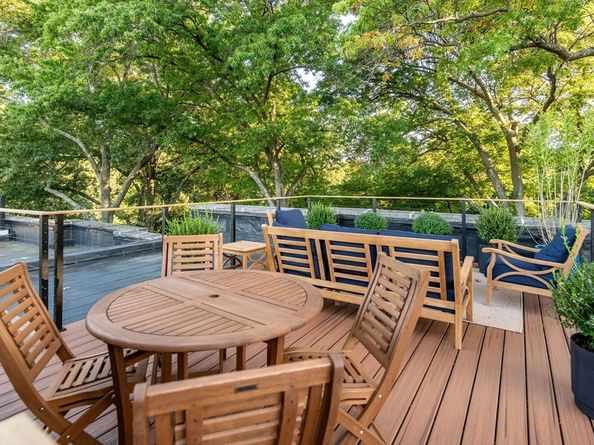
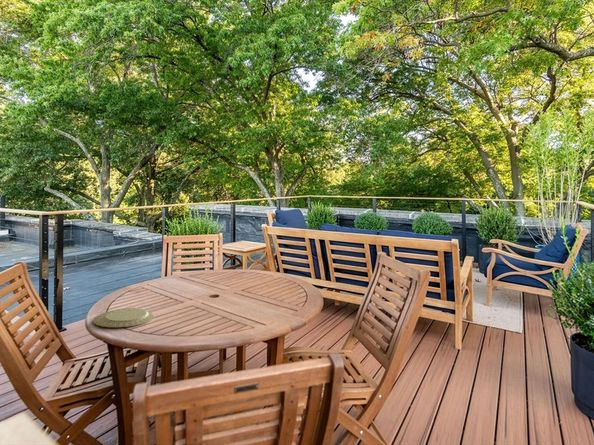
+ chinaware (126, 315)
